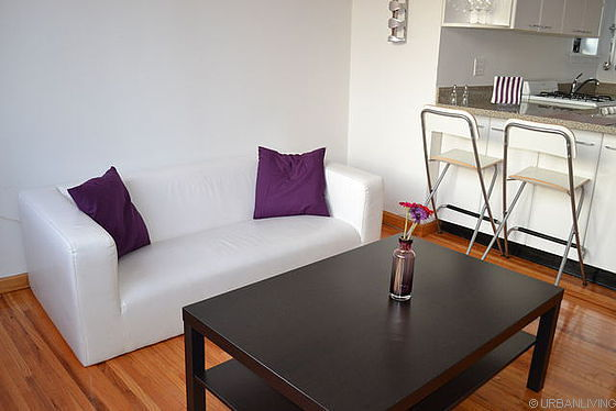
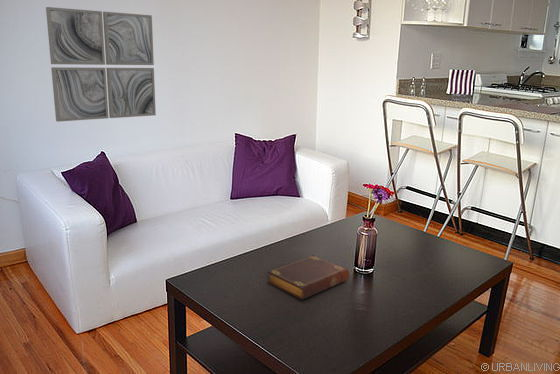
+ wall art (106, 64)
+ book (308, 276)
